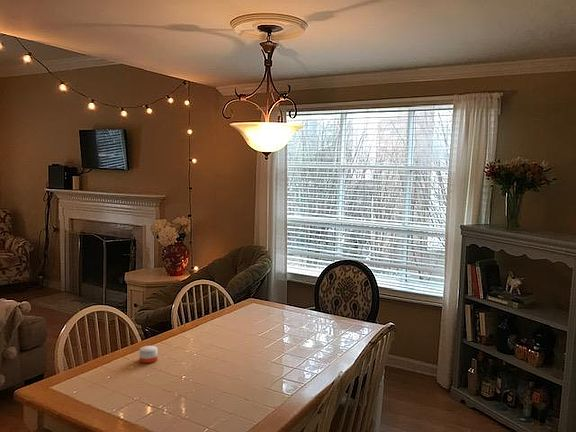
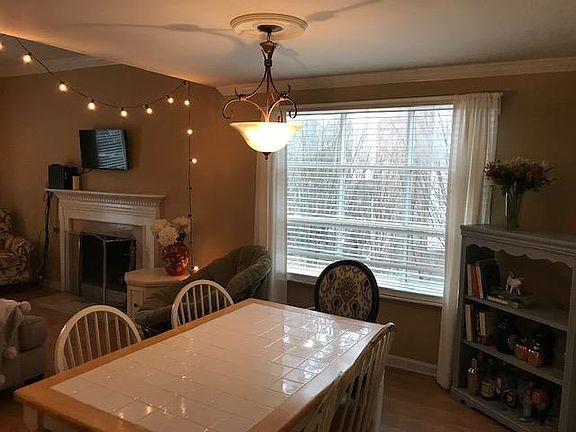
- candle (148, 348)
